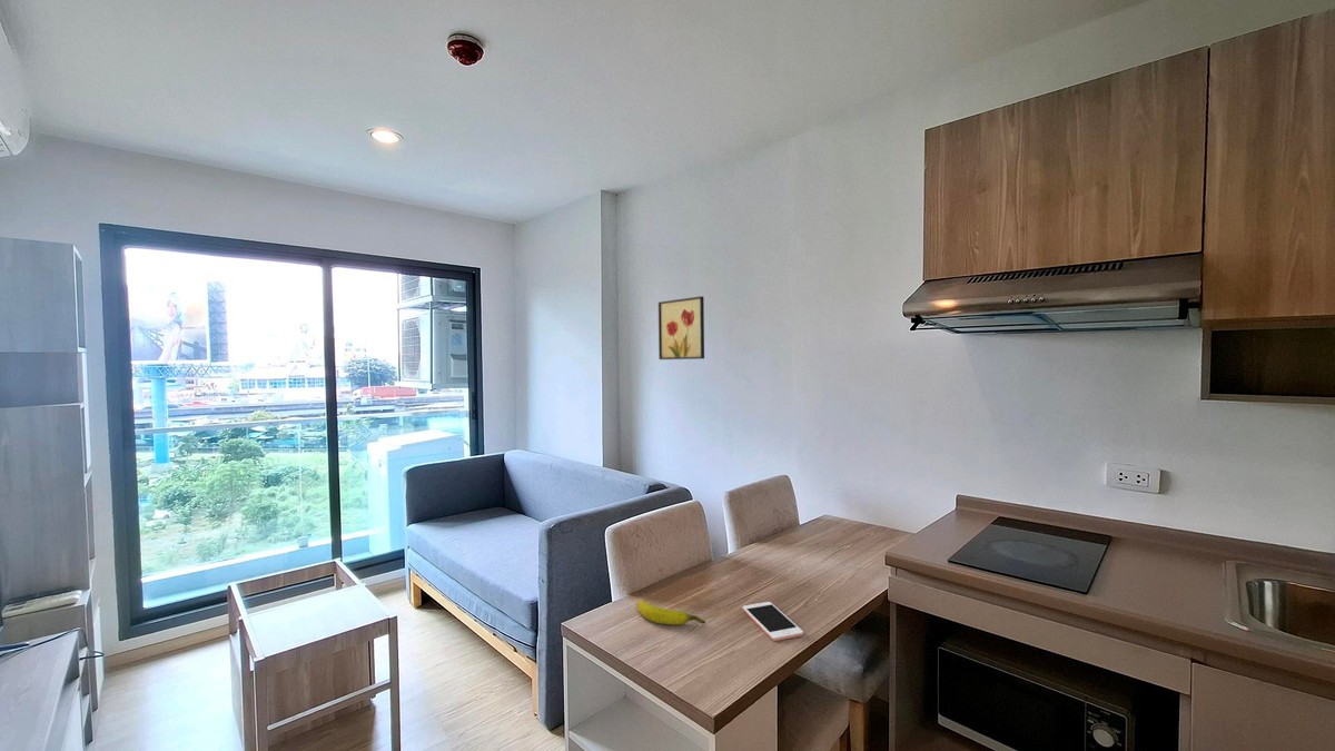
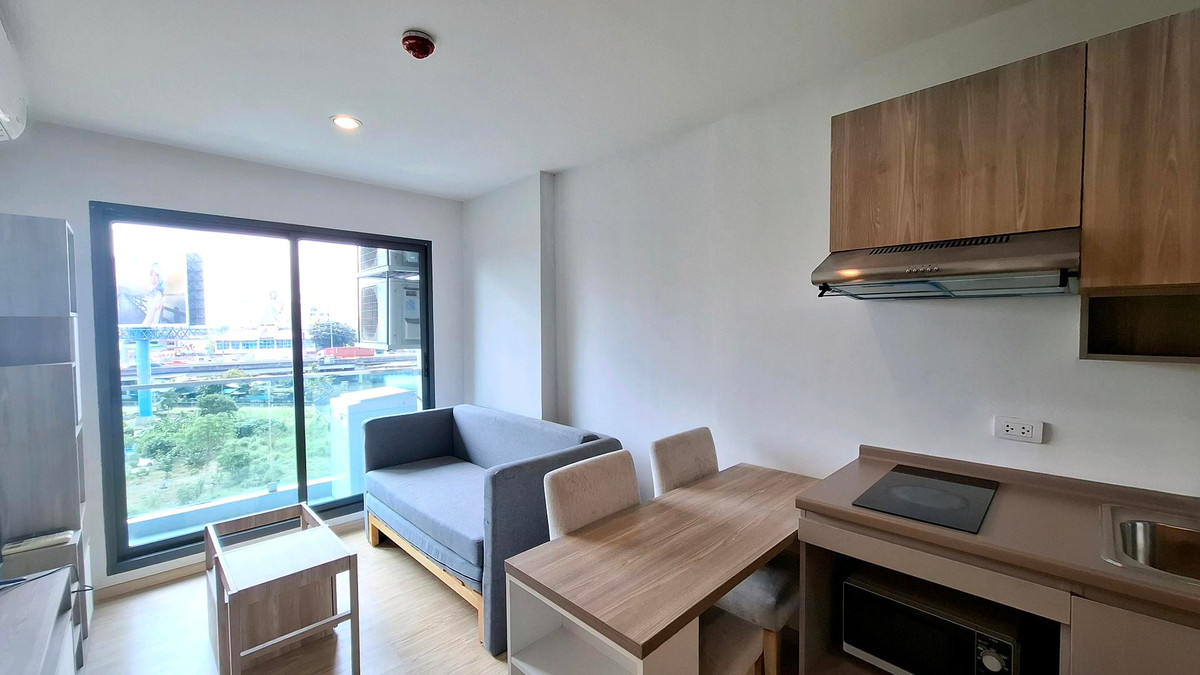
- wall art (681, 329)
- cell phone (771, 620)
- banana (665, 611)
